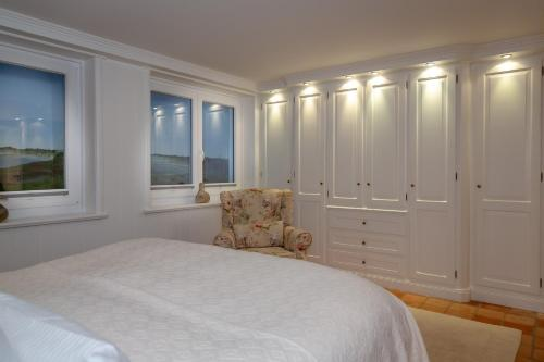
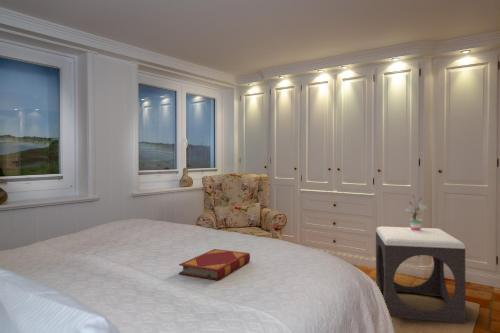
+ potted plant (415, 211)
+ hardback book (216, 262)
+ footstool (410, 257)
